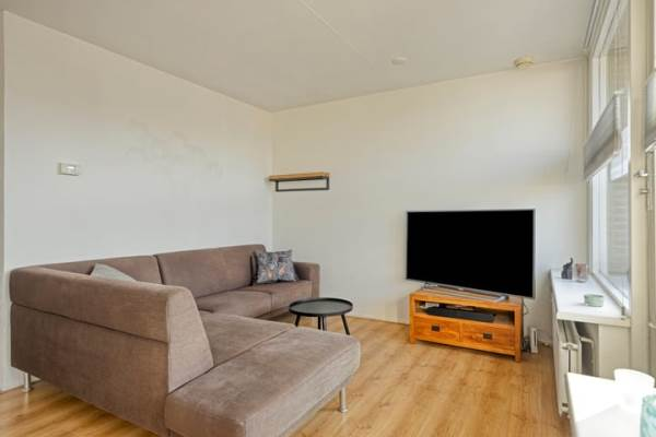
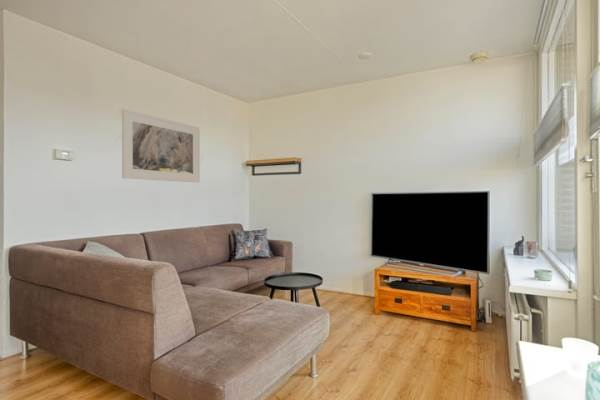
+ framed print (165, 150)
